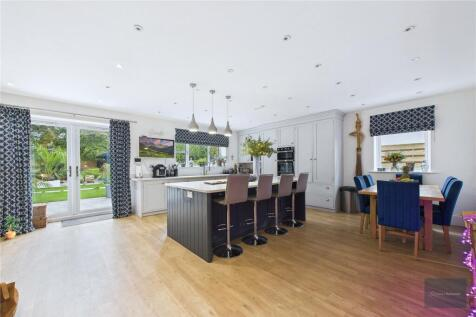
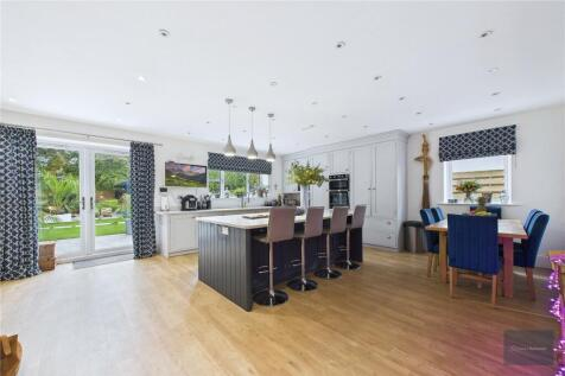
- potted plant (11, 226)
